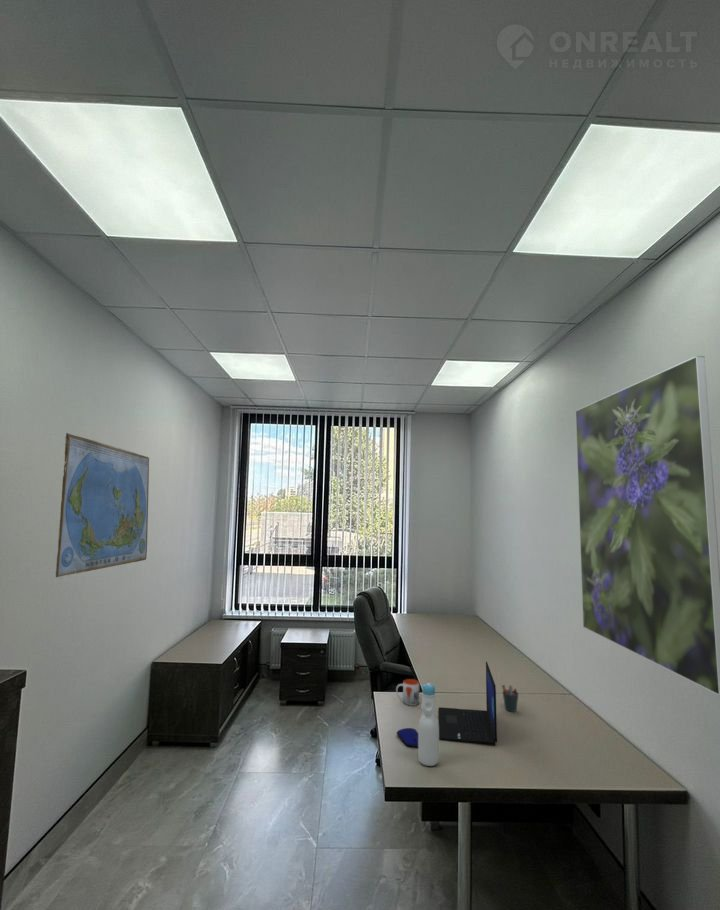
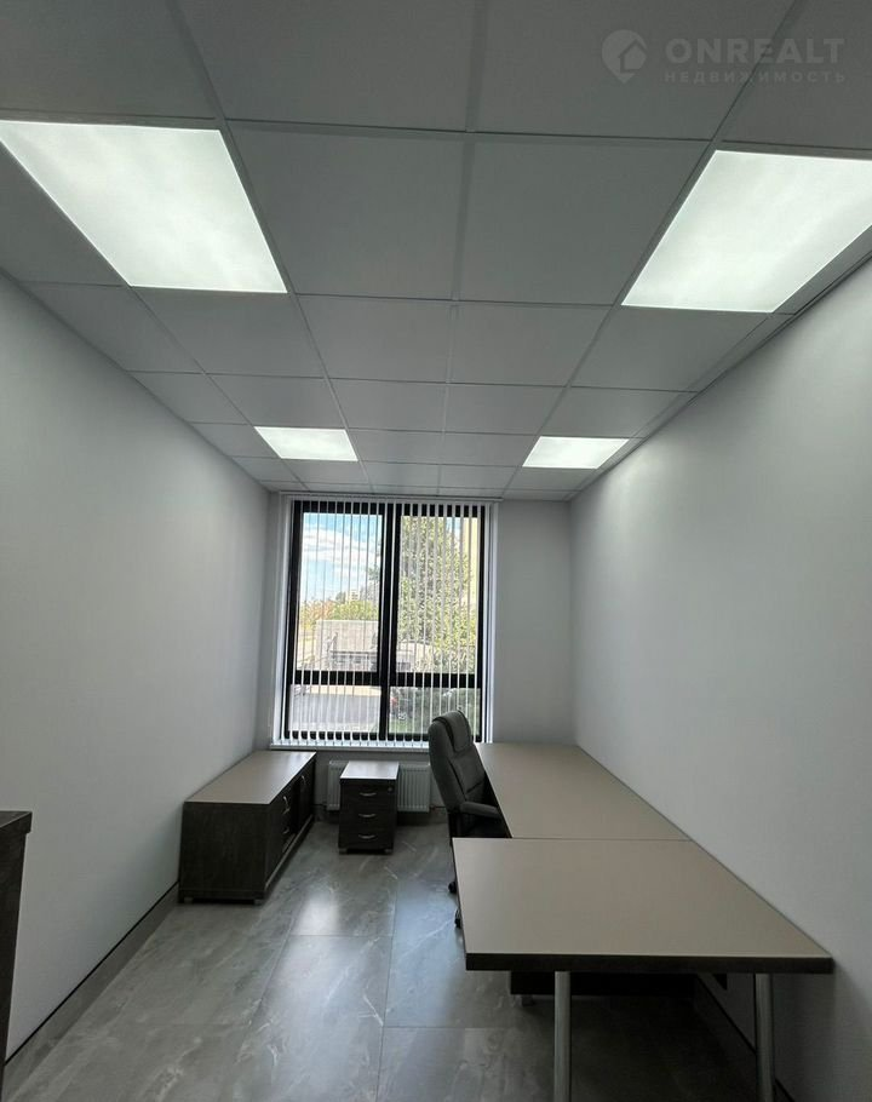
- bottle (428, 722)
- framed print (632, 517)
- pen holder (510, 696)
- computer mouse (410, 736)
- laptop (465, 709)
- mug (407, 691)
- world map (112, 506)
